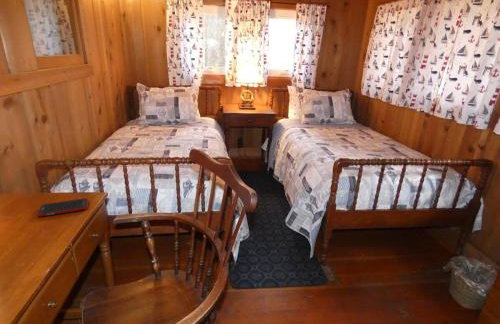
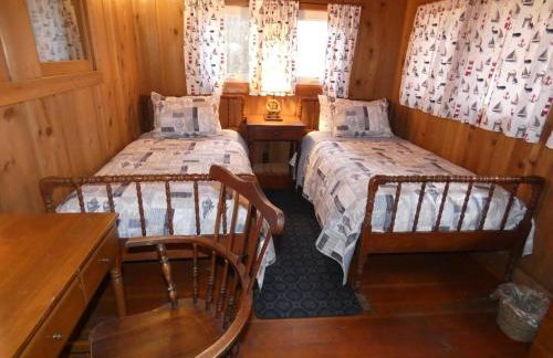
- cell phone (64, 207)
